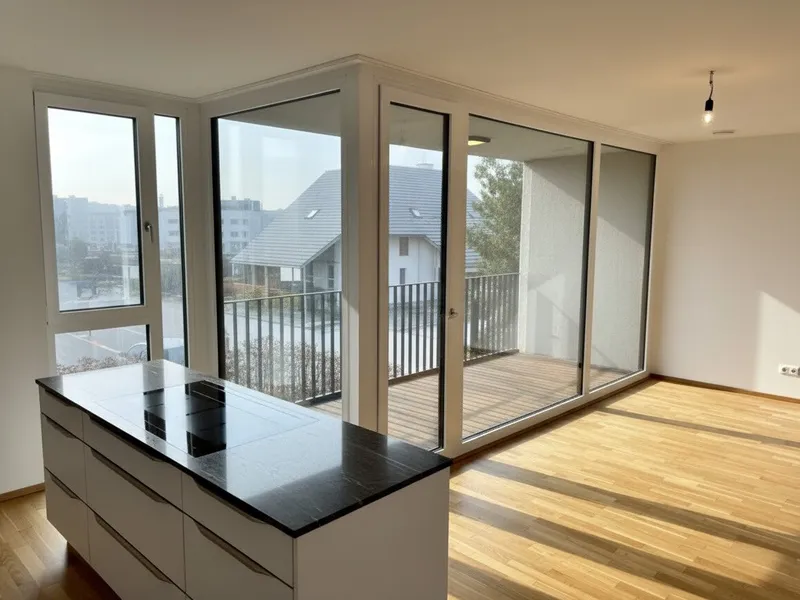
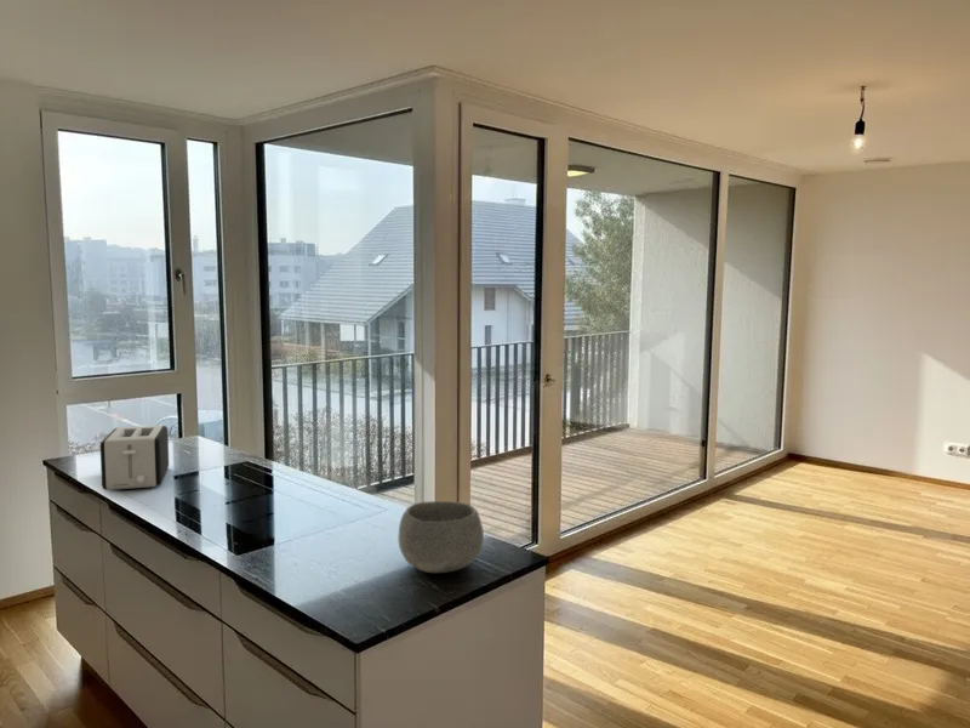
+ toaster (136, 455)
+ bowl (440, 539)
